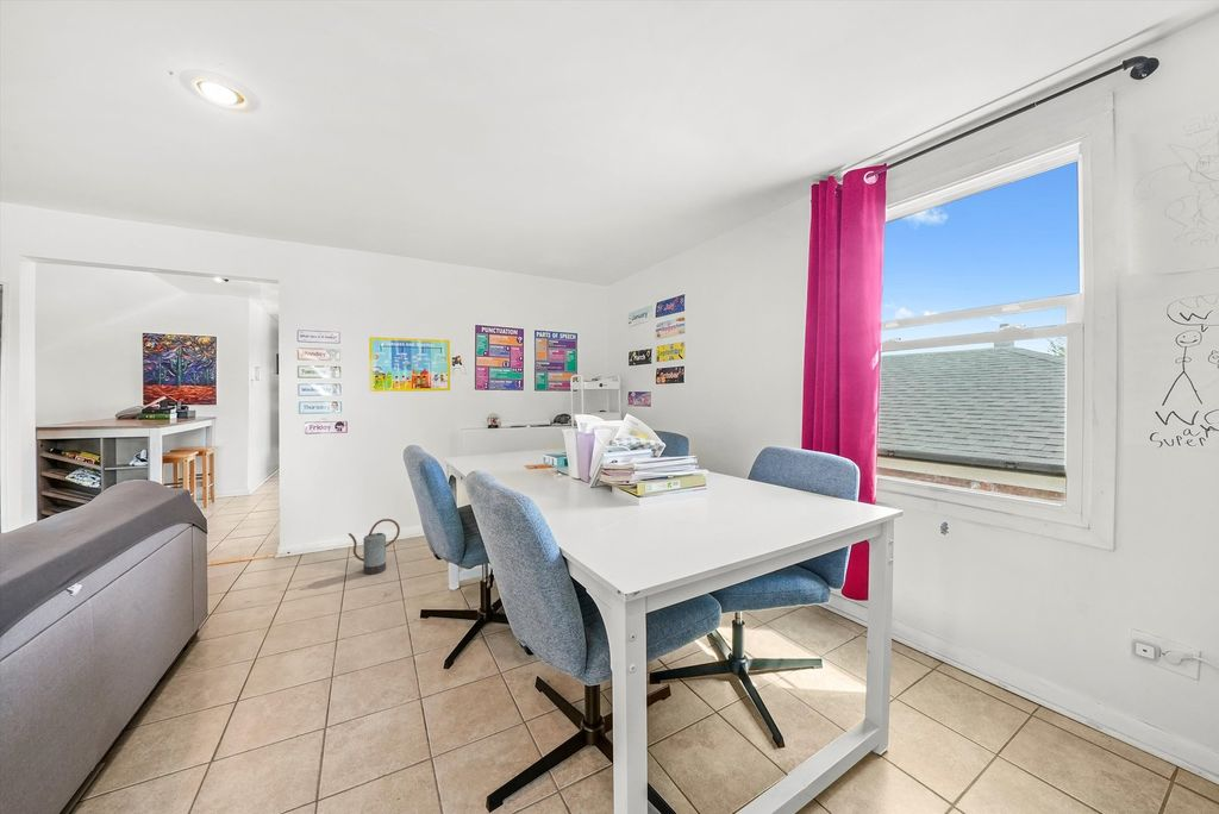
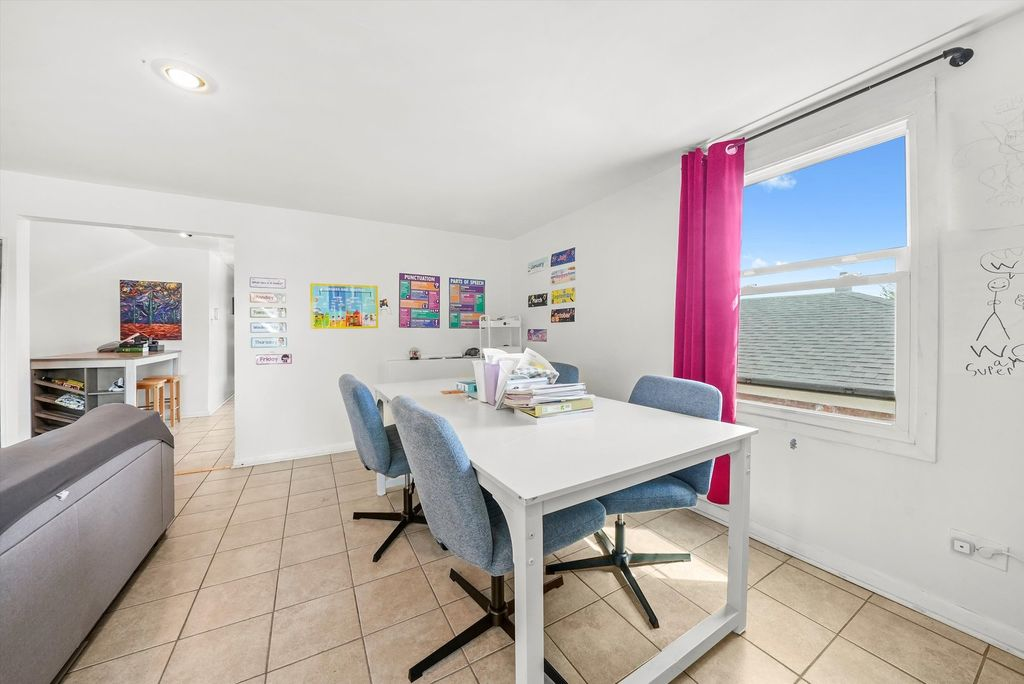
- watering can (374, 545)
